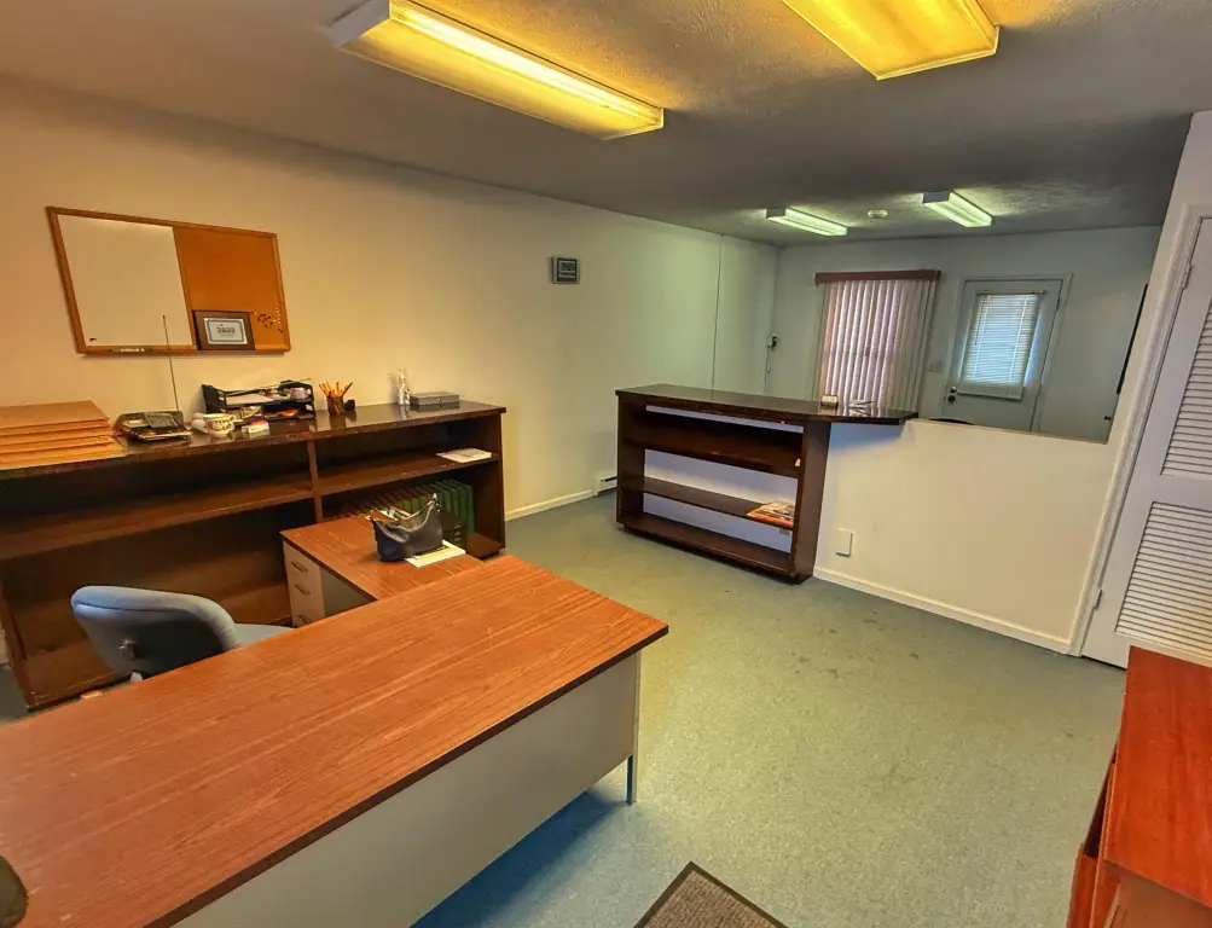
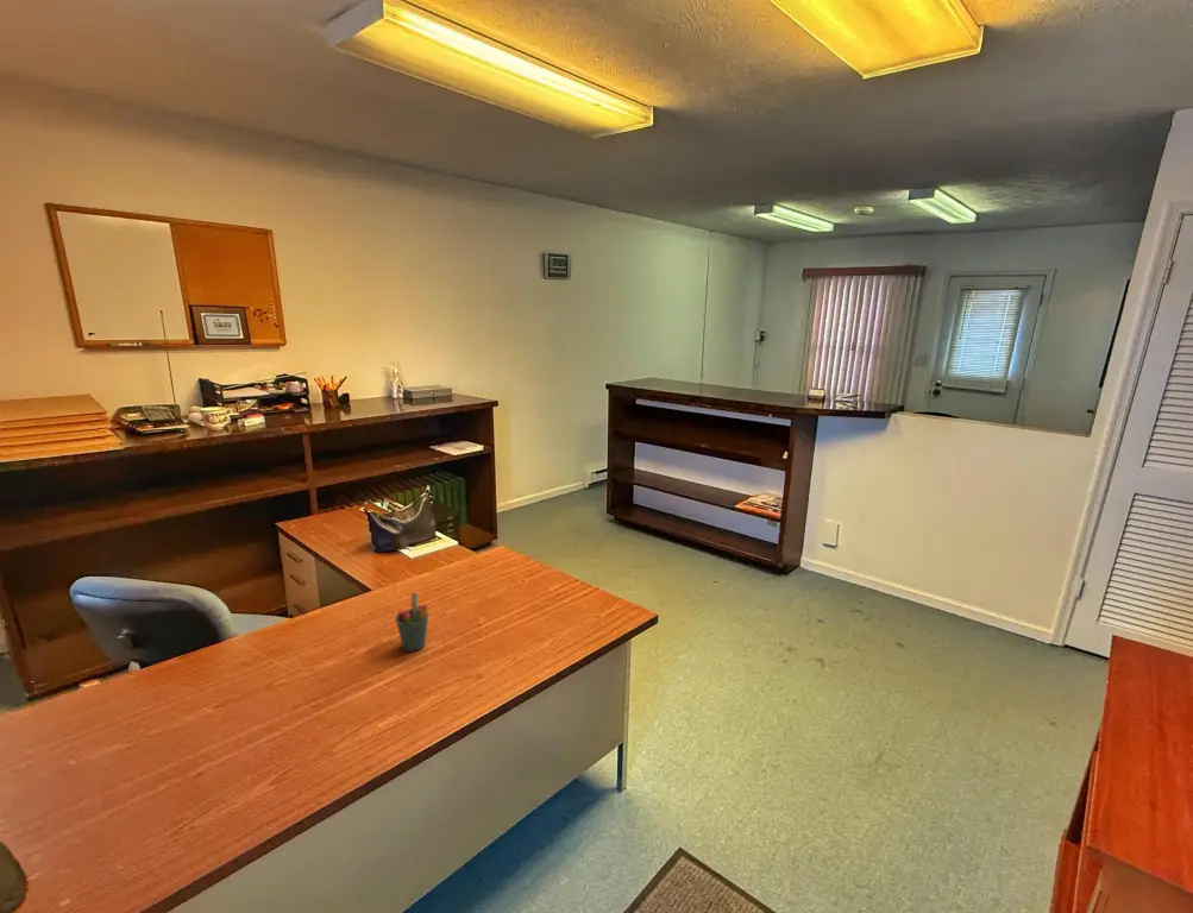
+ pen holder (413, 623)
